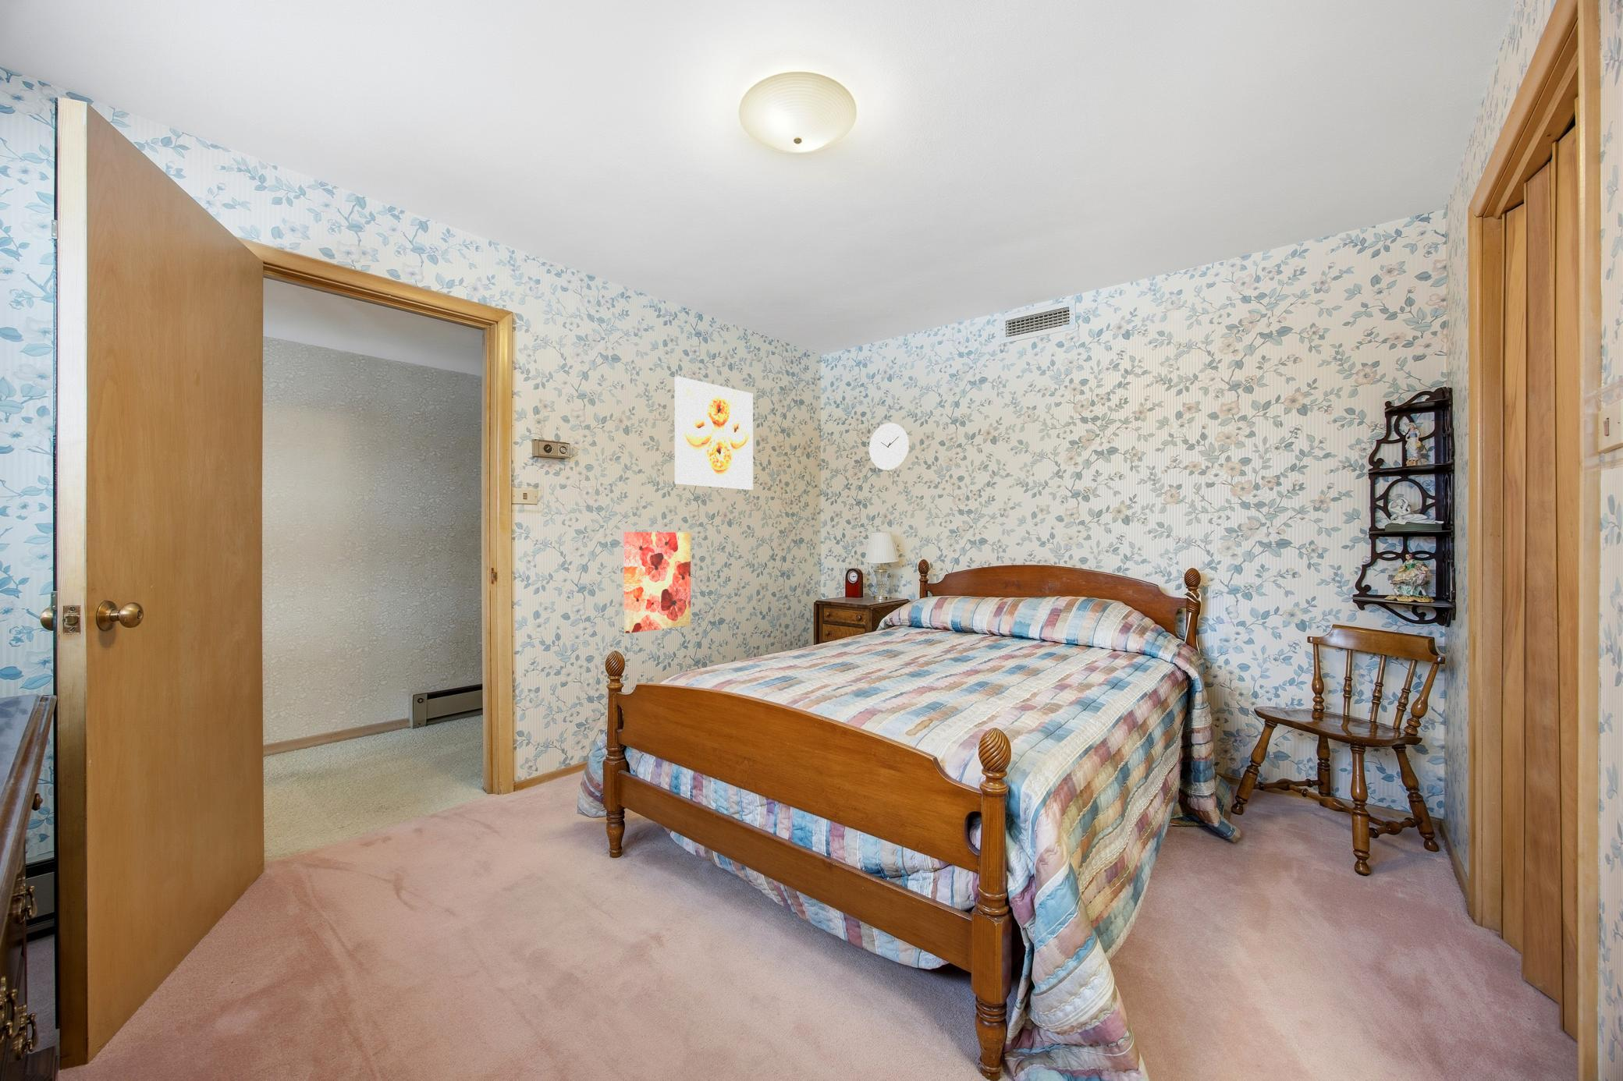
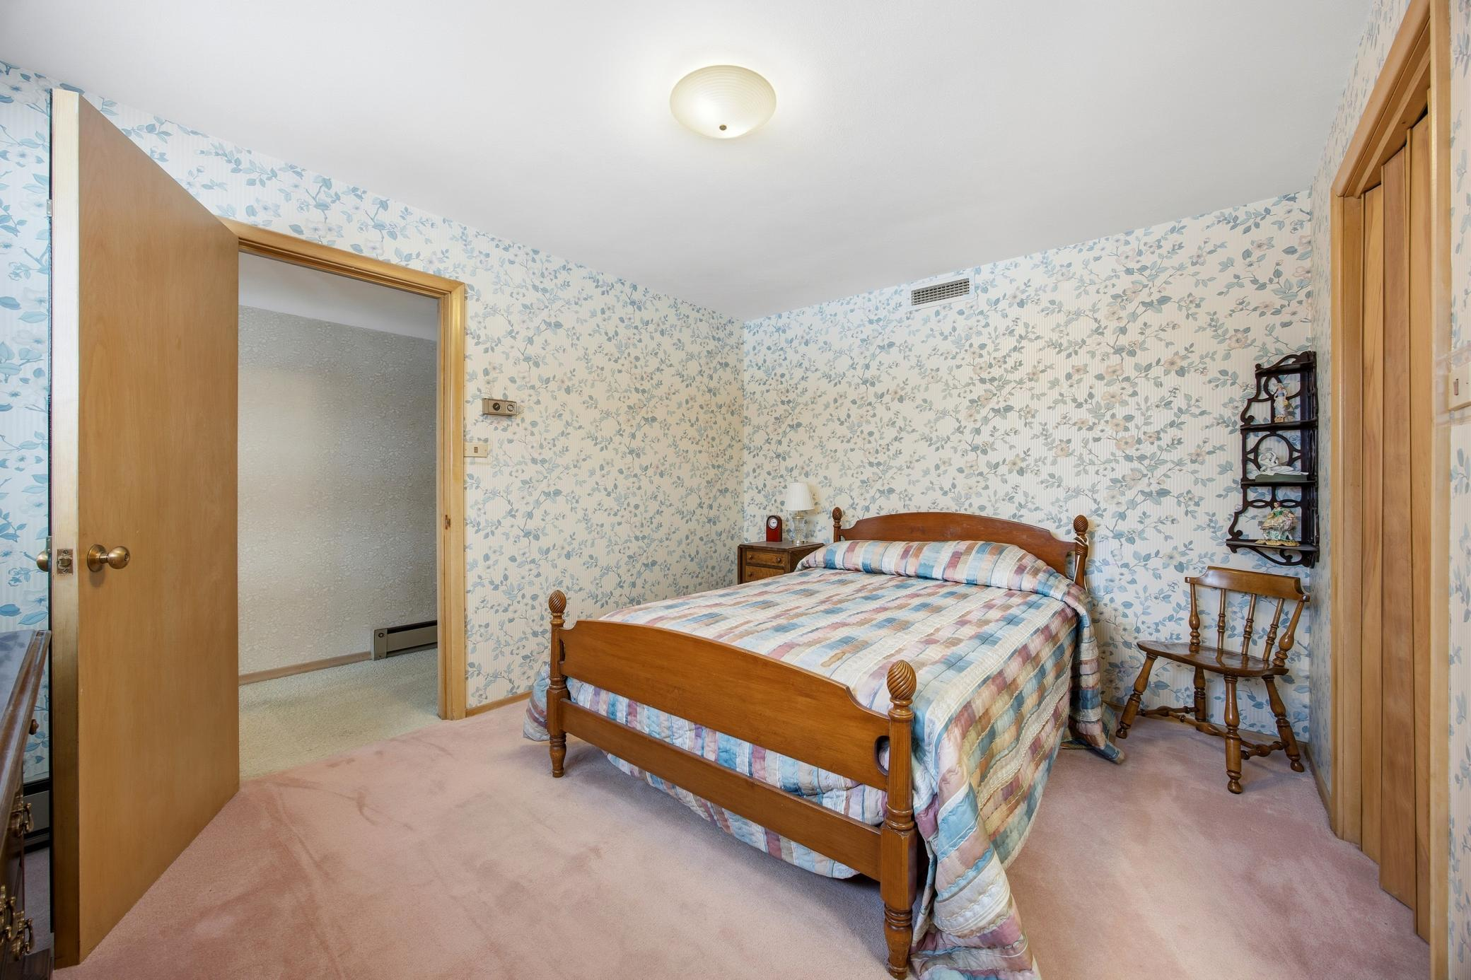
- wall art (659, 580)
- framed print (716, 436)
- wall clock (888, 446)
